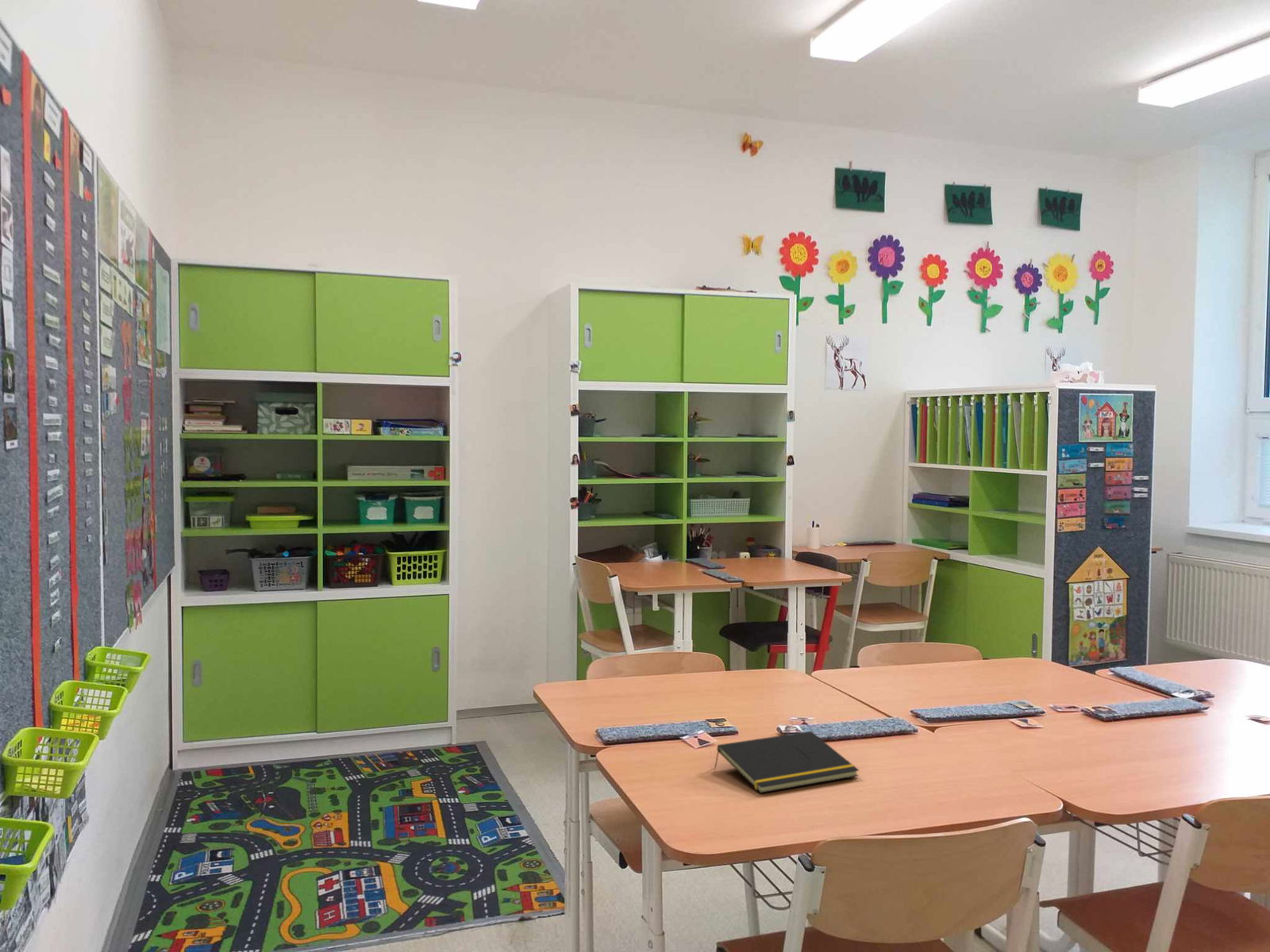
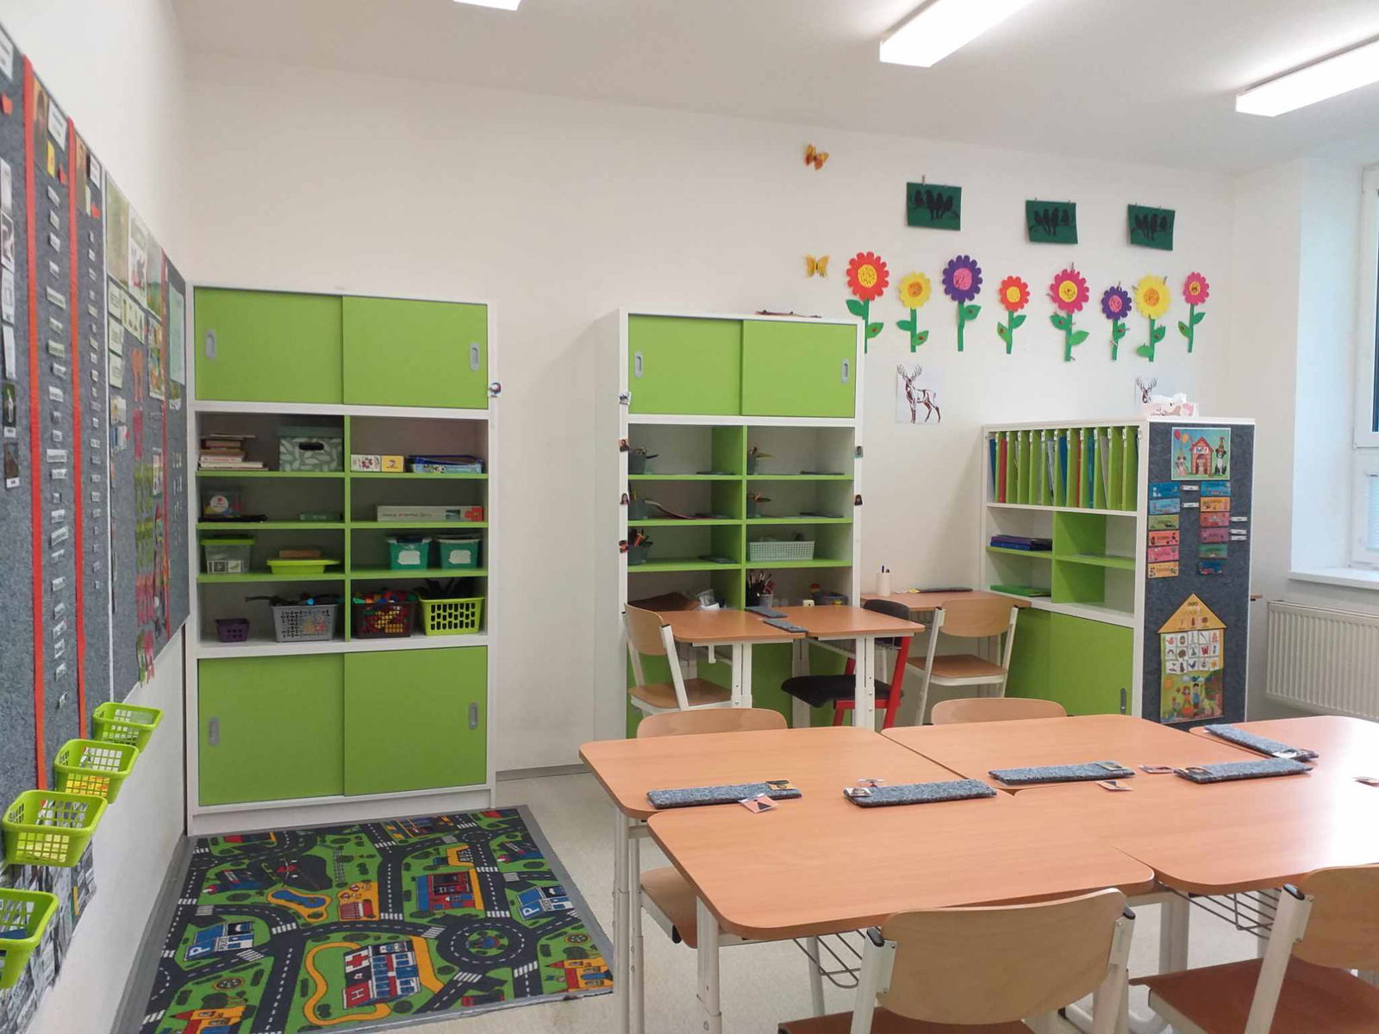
- notepad (787, 760)
